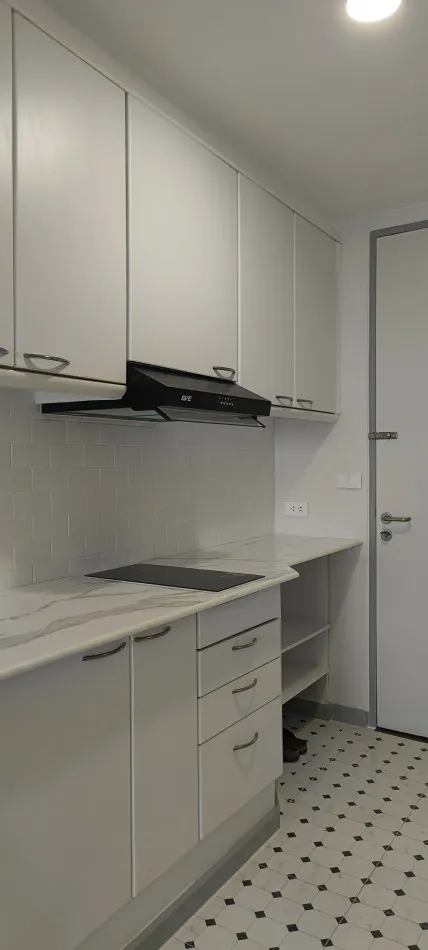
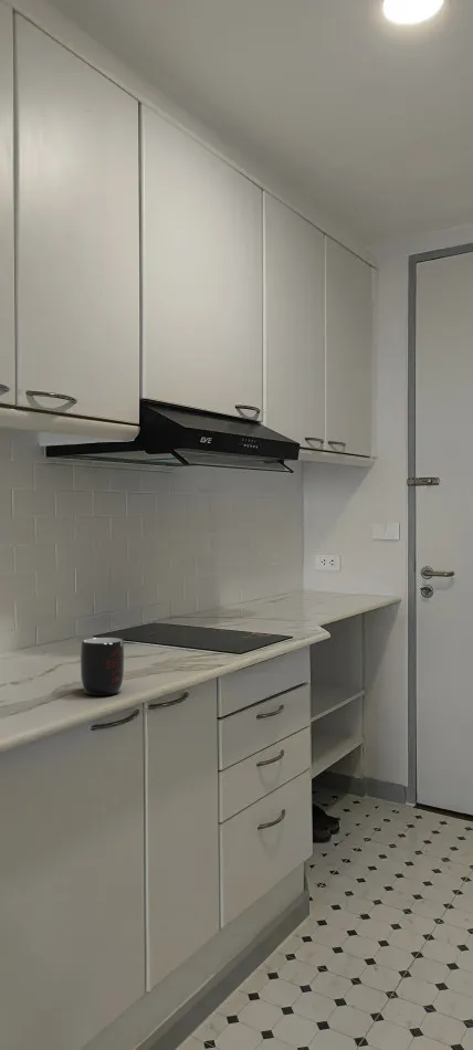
+ mug (105, 664)
